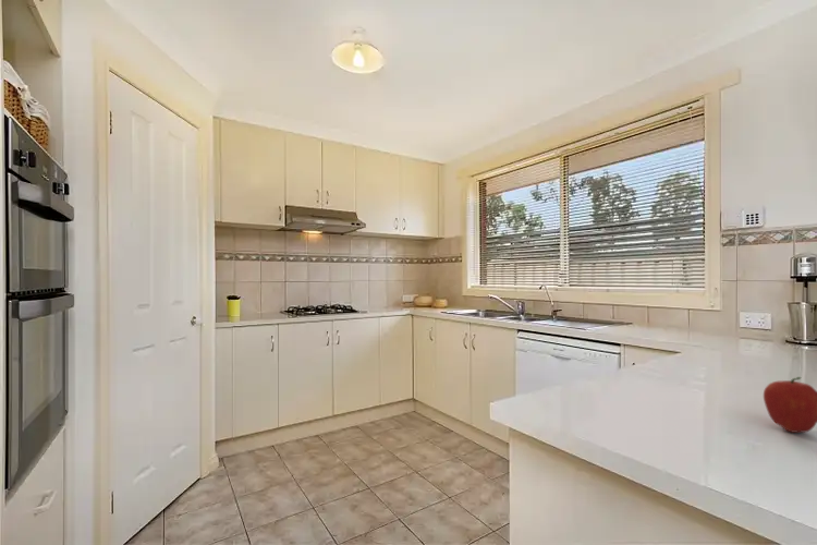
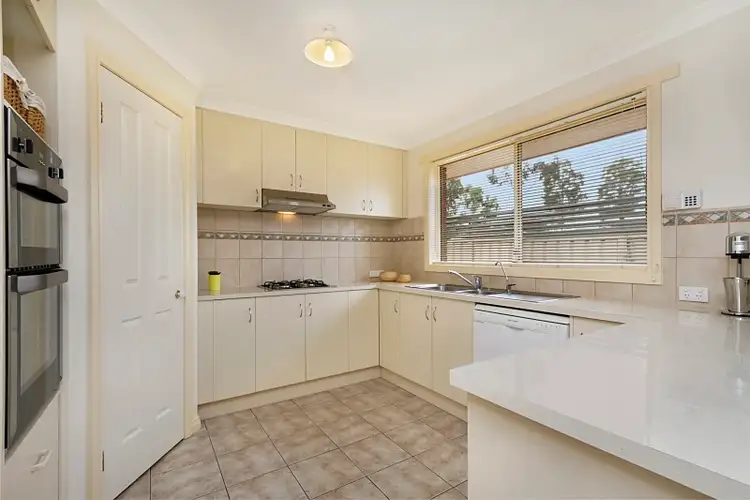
- fruit (792, 402)
